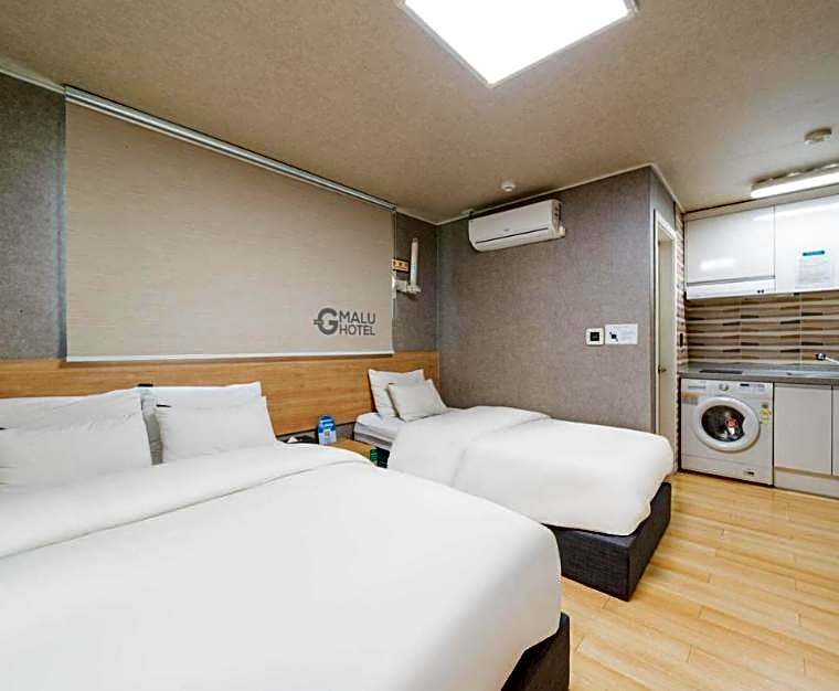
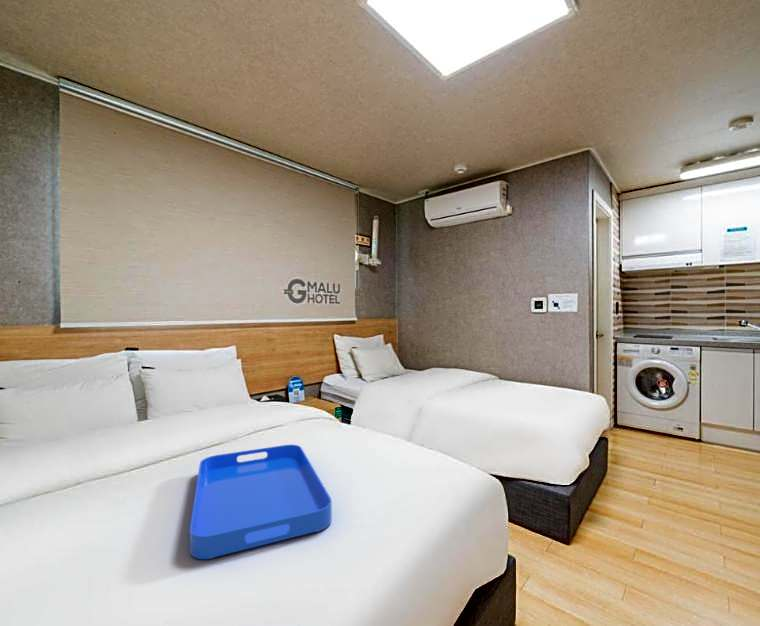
+ serving tray (258, 487)
